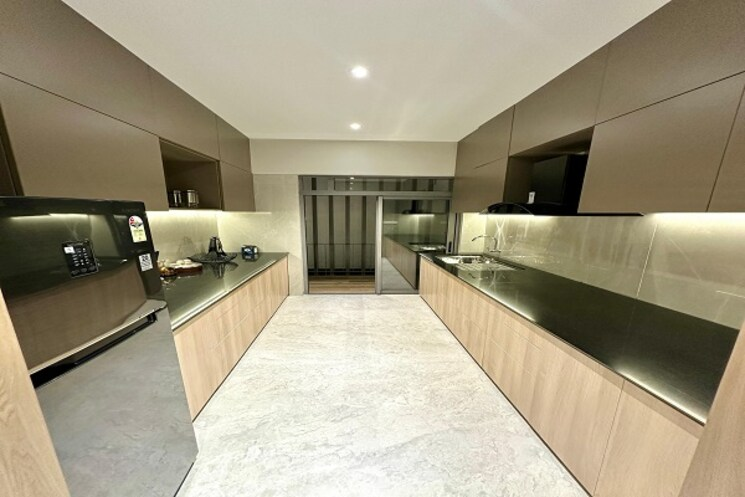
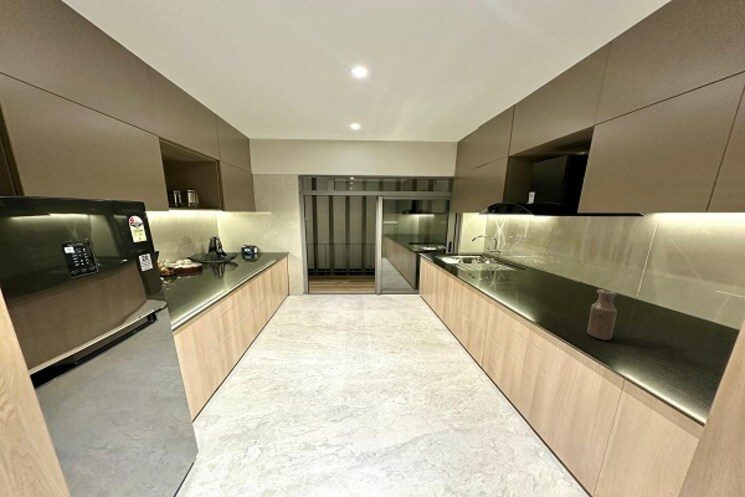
+ bottle (602, 314)
